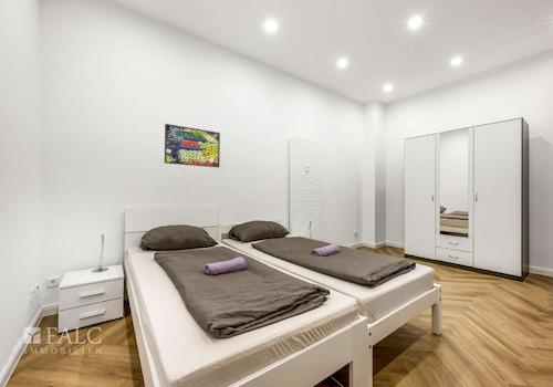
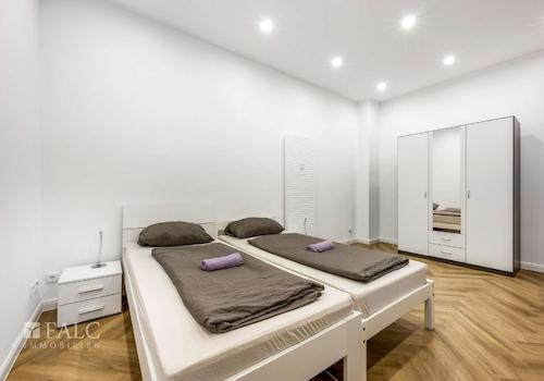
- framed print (194, 146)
